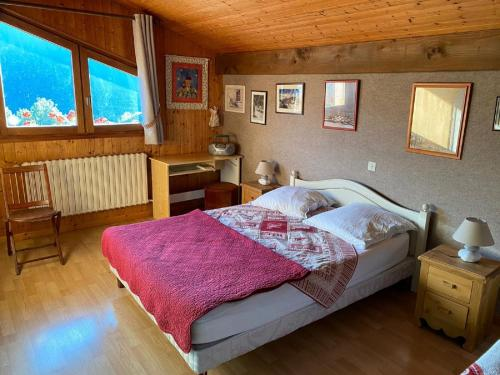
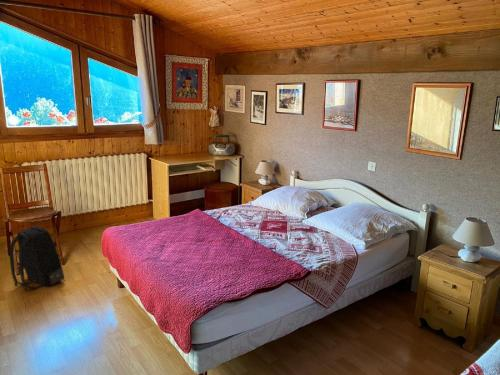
+ backpack (35, 256)
